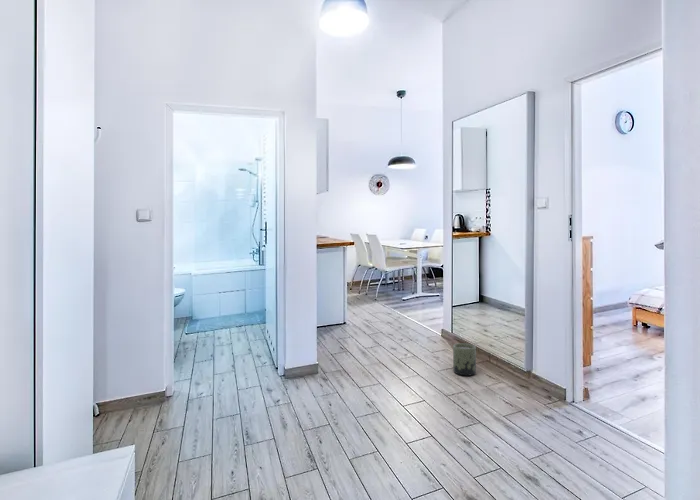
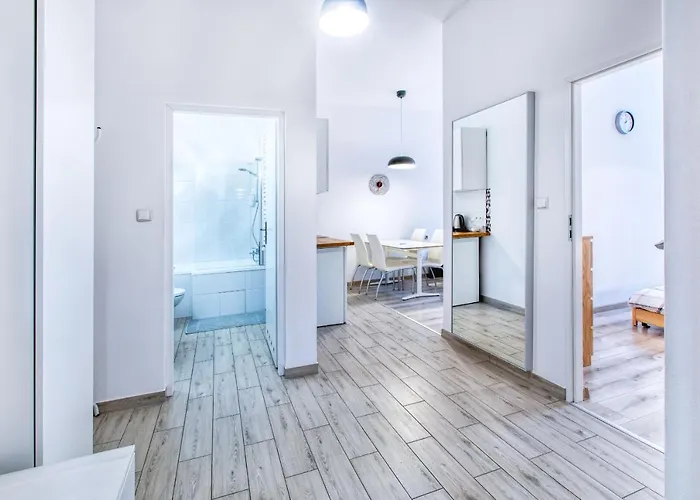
- planter (464, 359)
